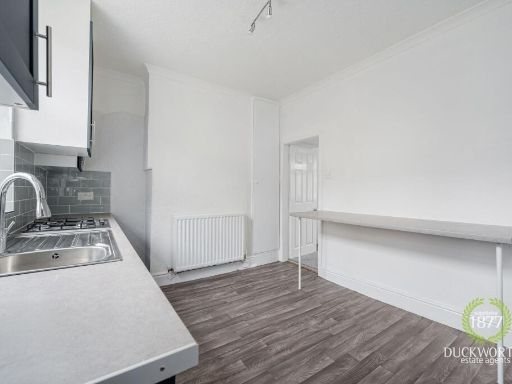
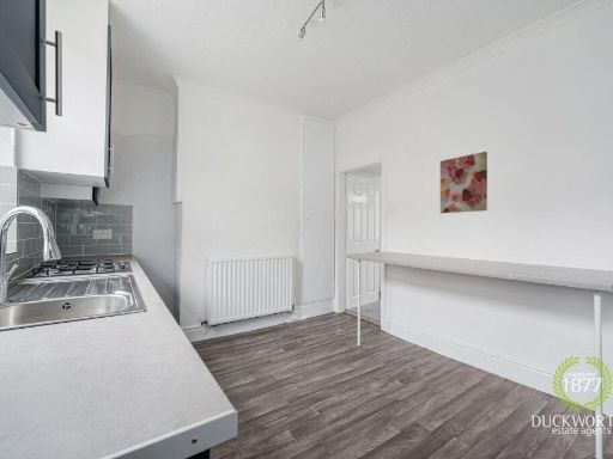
+ wall art (462, 184)
